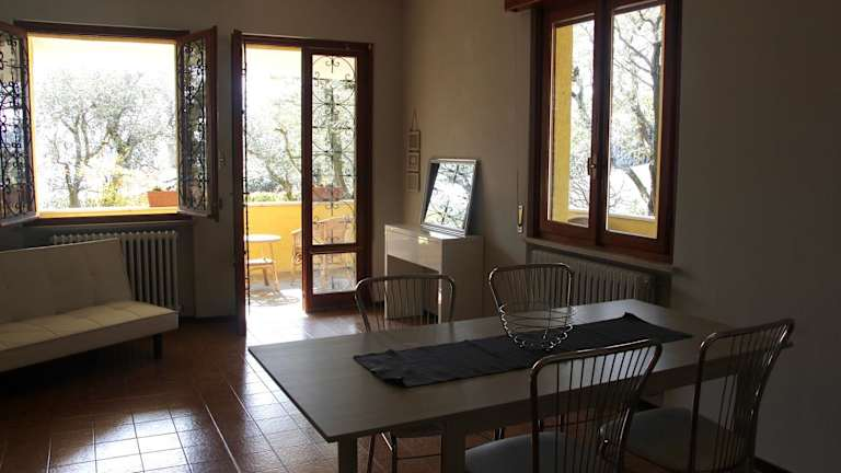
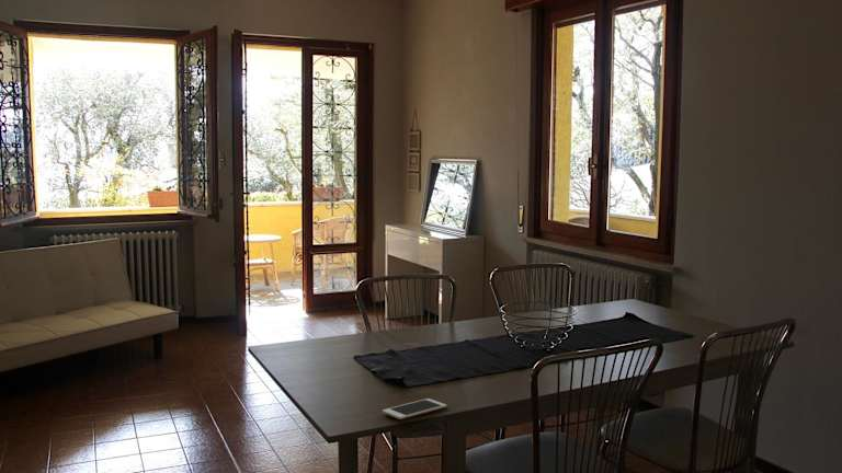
+ cell phone (414, 408)
